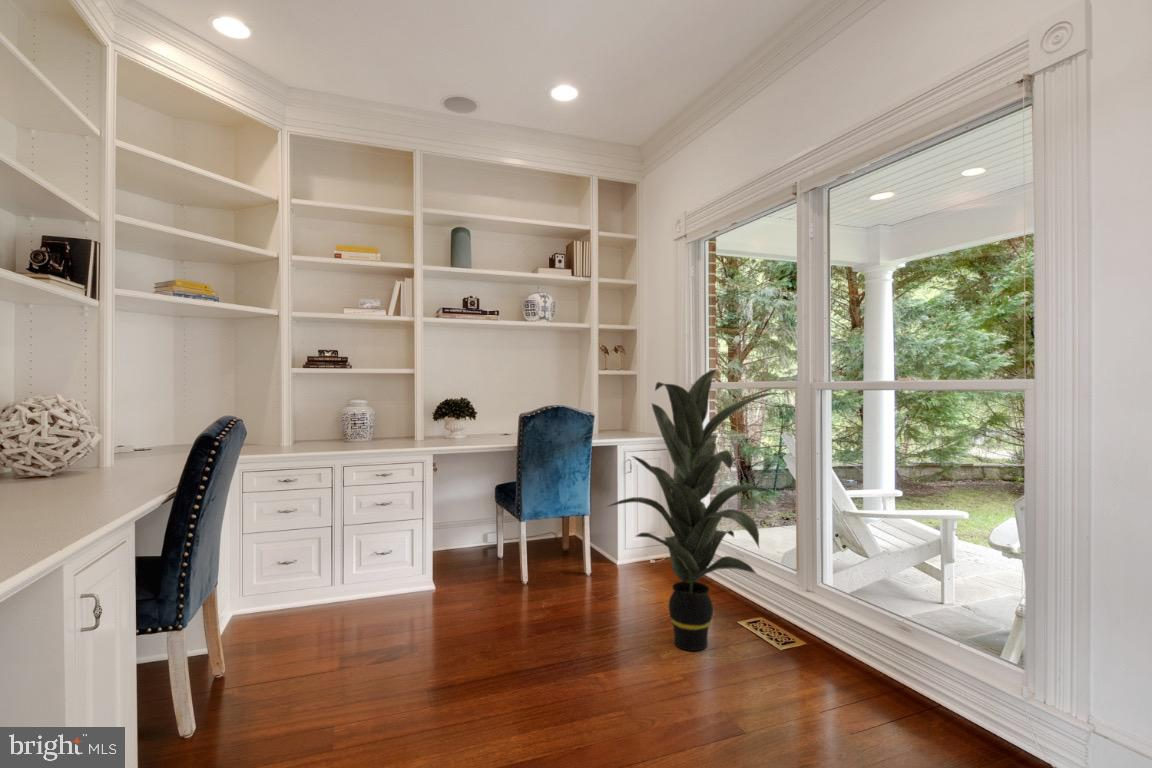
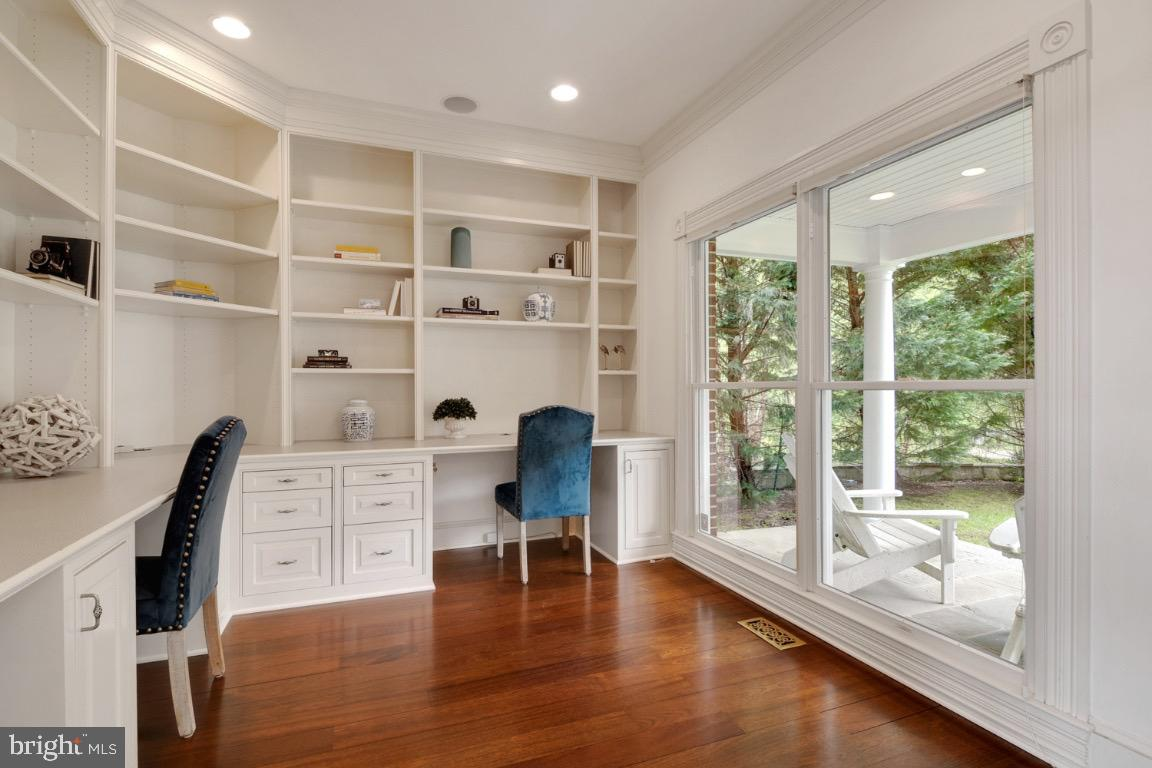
- indoor plant (702, 505)
